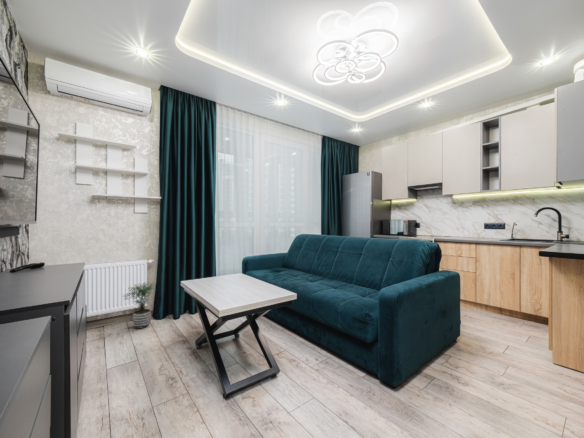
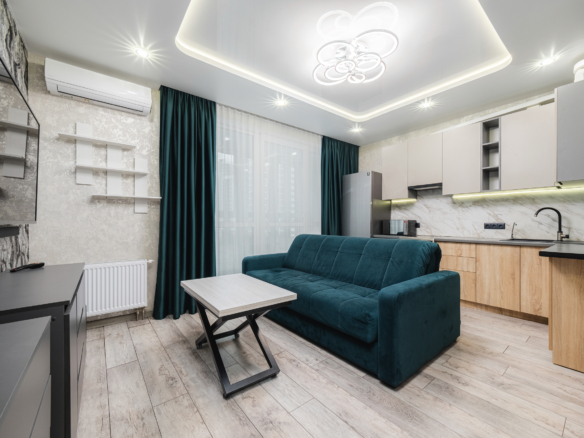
- potted plant (141, 304)
